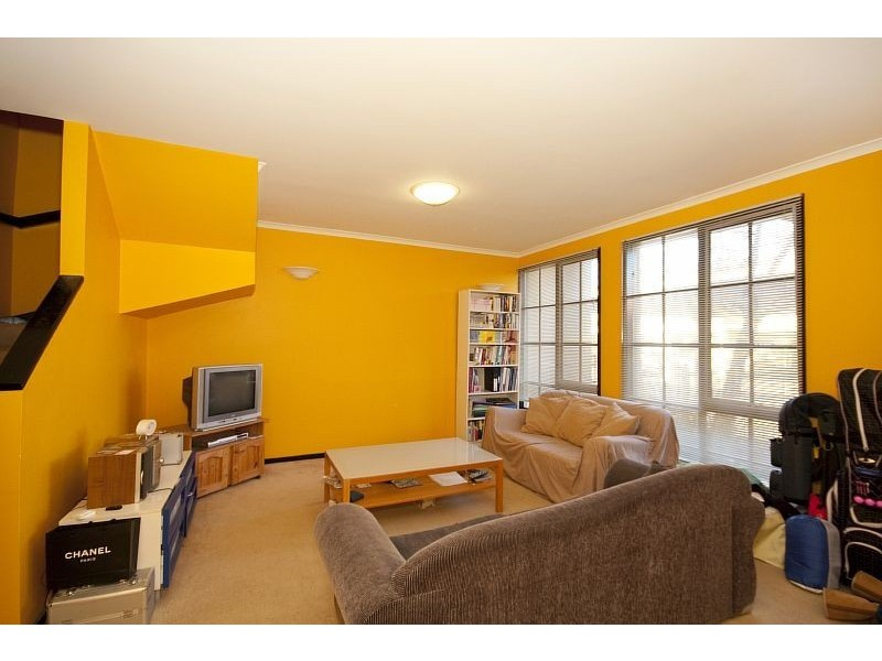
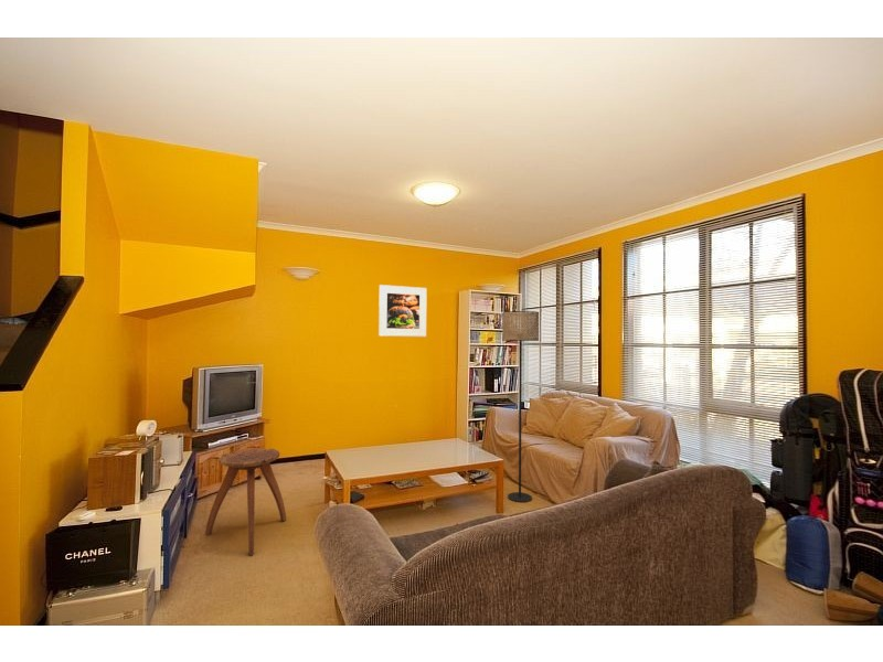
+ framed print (403, 311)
+ stool (254, 493)
+ floor lamp (520, 404)
